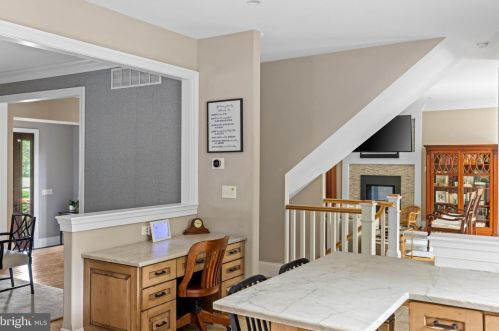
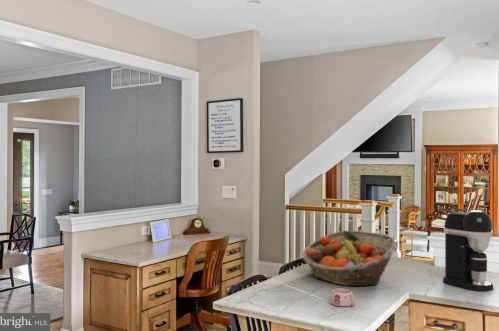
+ coffee maker (467, 247)
+ mug (344, 297)
+ fruit basket (348, 256)
